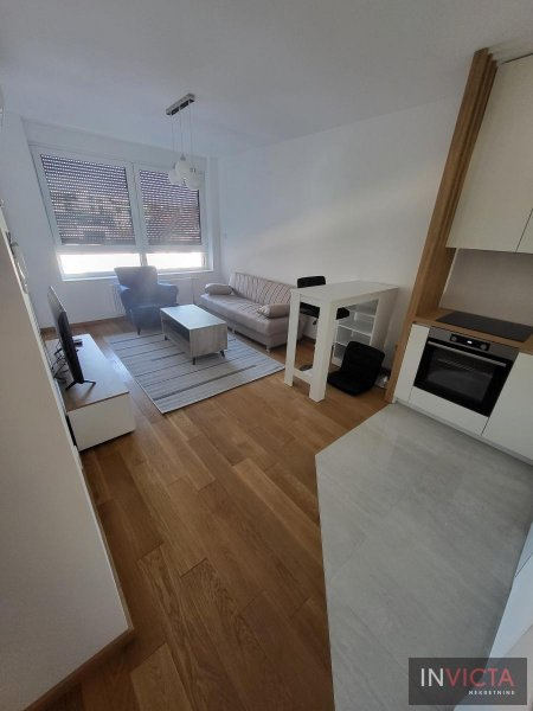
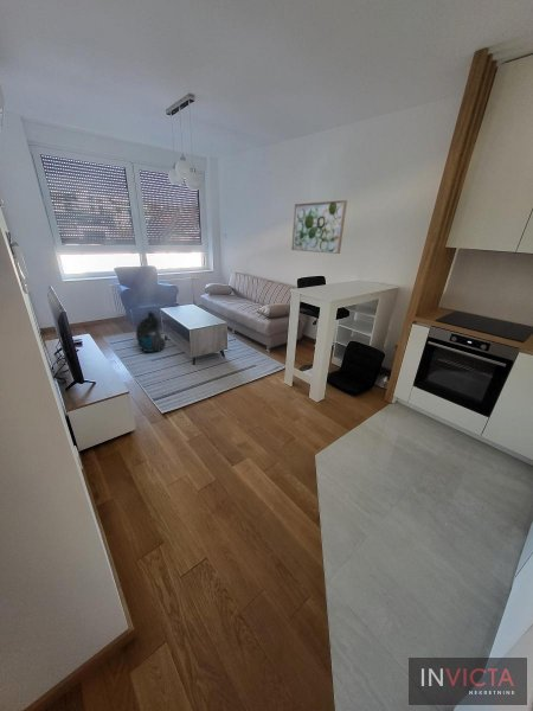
+ vacuum cleaner (148, 331)
+ wall art (315, 228)
